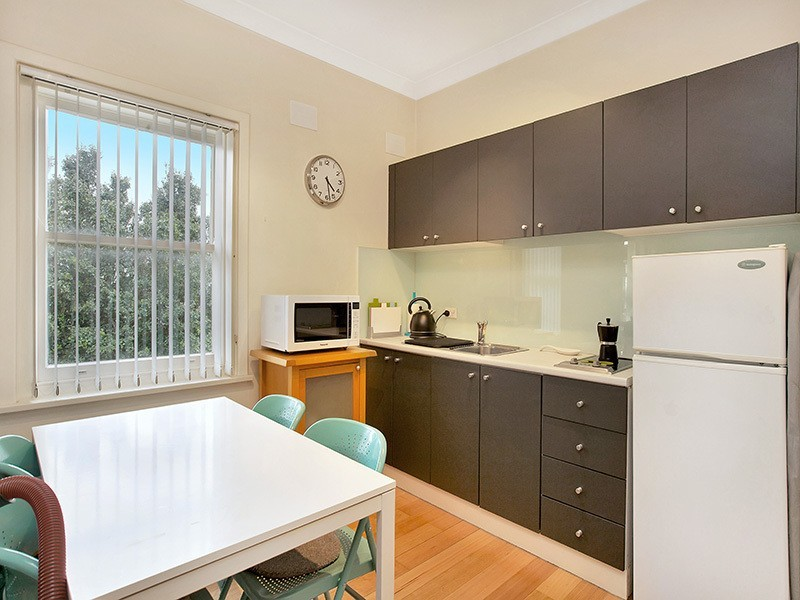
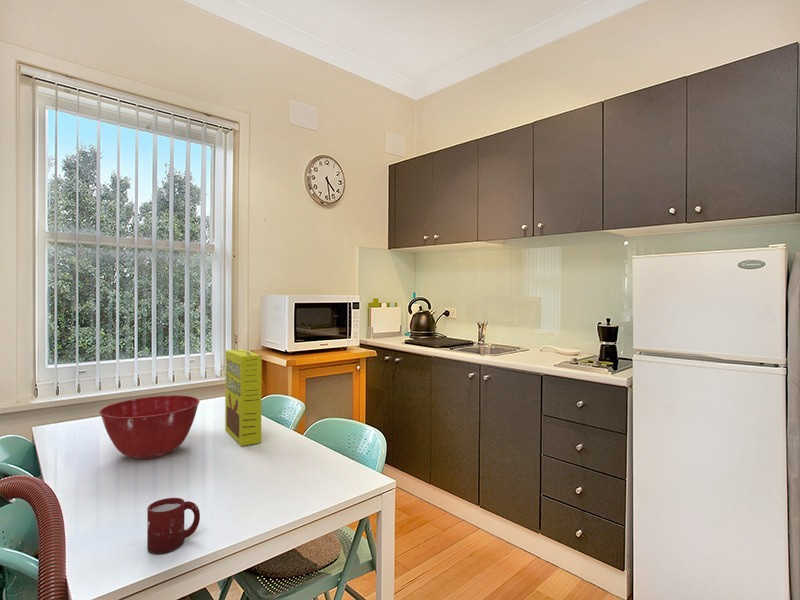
+ cereal box (242, 394)
+ cup (174, 522)
+ mixing bowl (151, 428)
